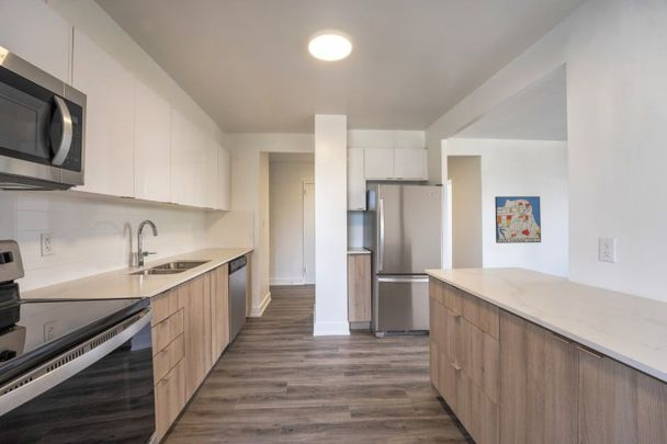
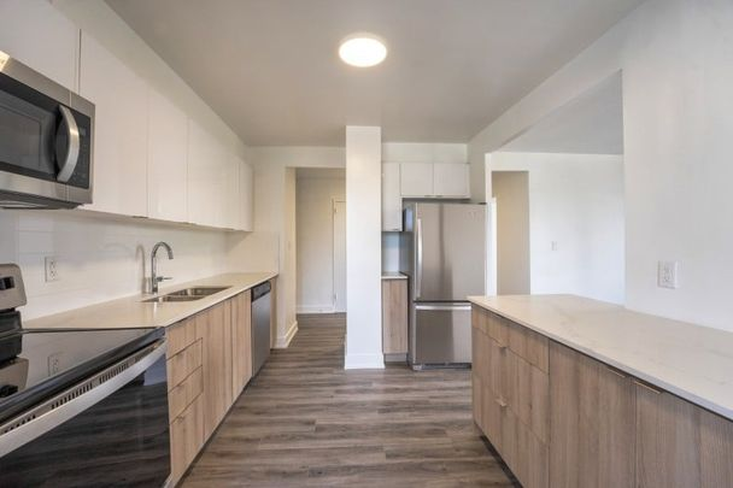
- wall art (518, 219)
